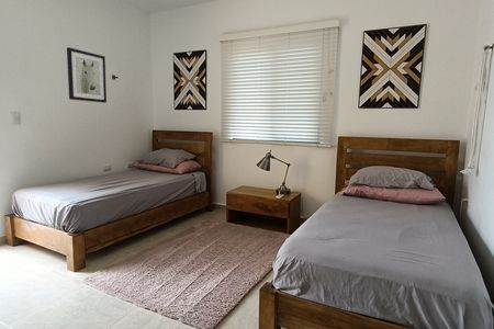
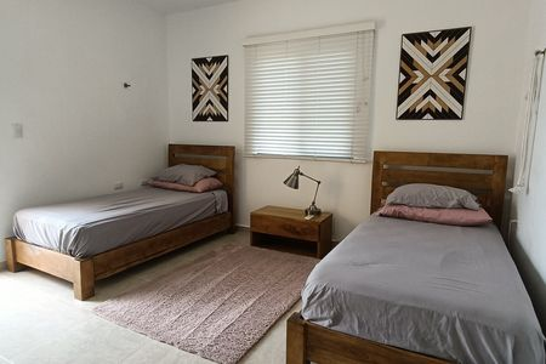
- wall art (88, 77)
